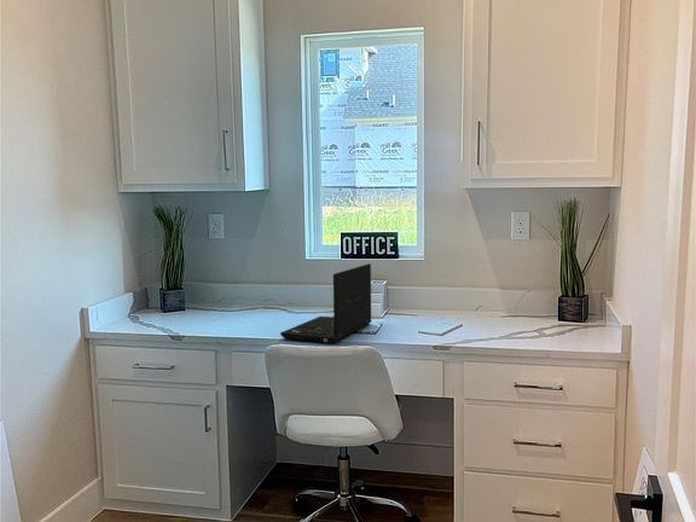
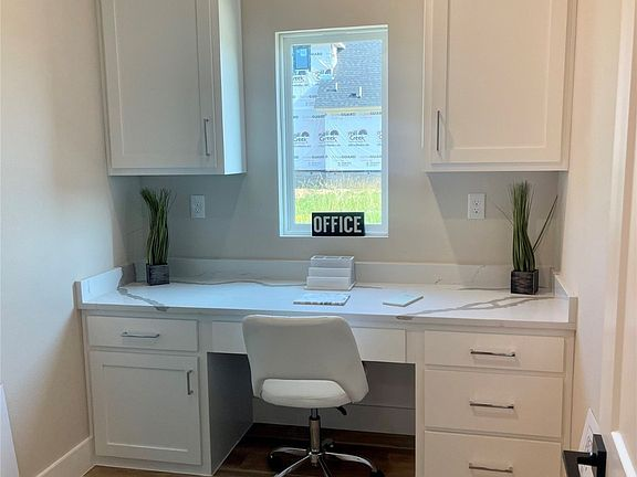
- laptop (334, 298)
